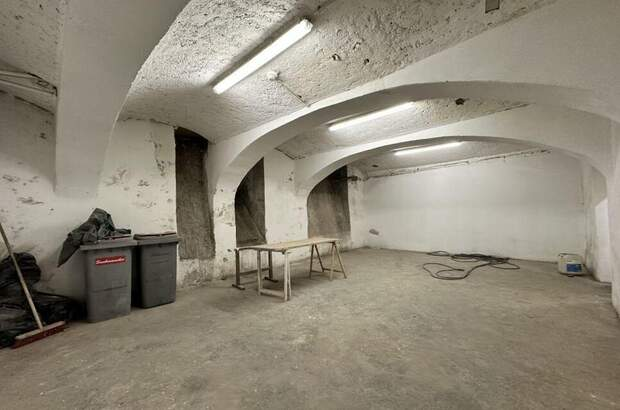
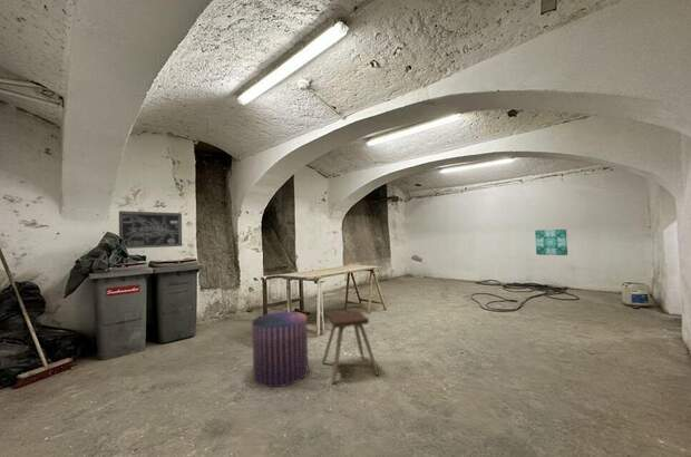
+ stool (280, 346)
+ wall art (152, 230)
+ wall art (551, 242)
+ music stool (341, 340)
